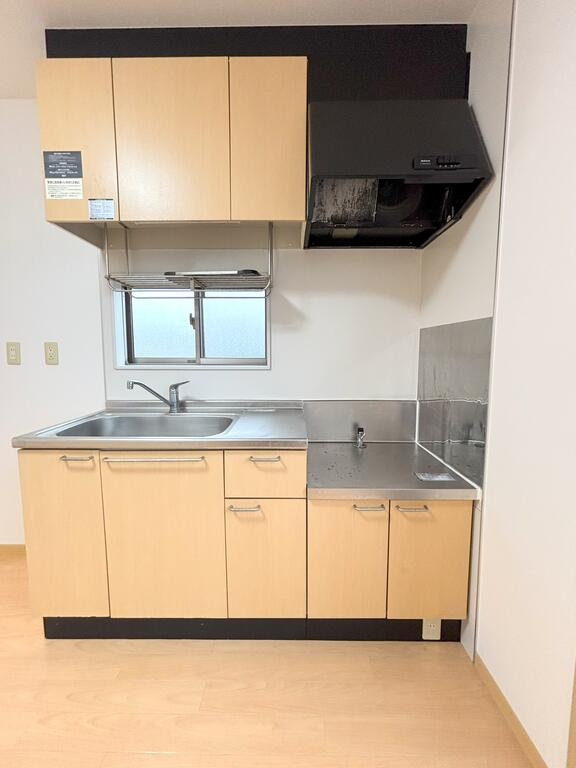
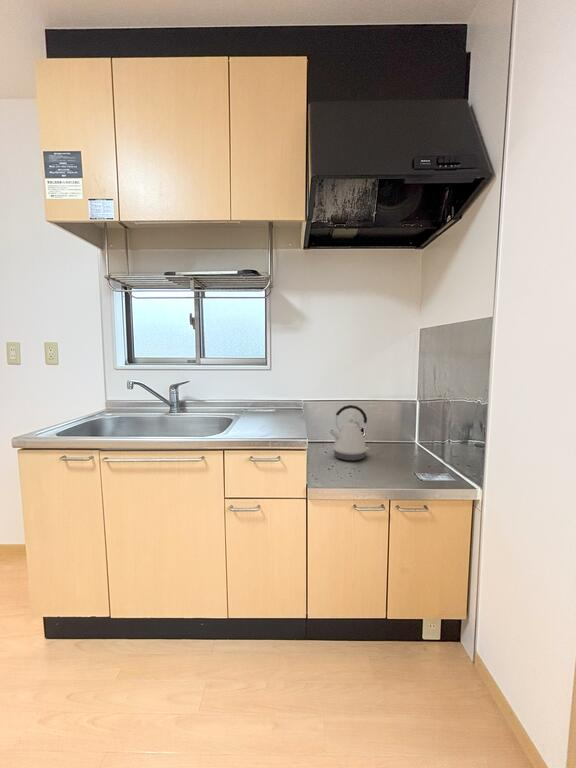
+ kettle (349, 431)
